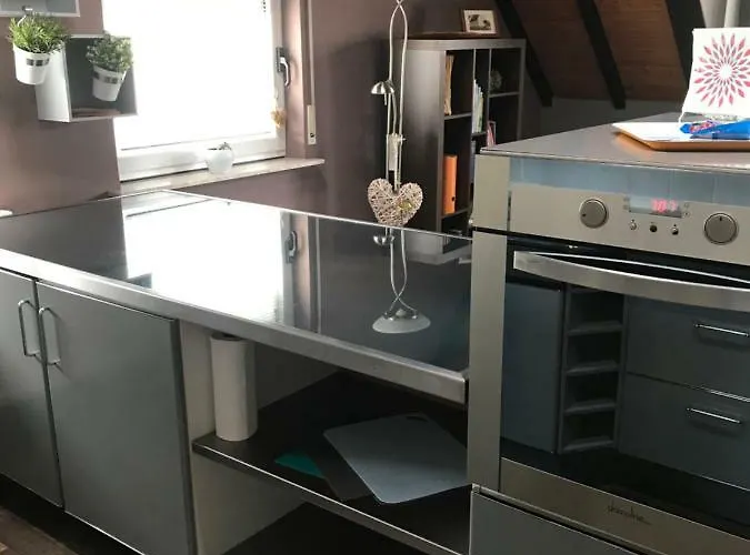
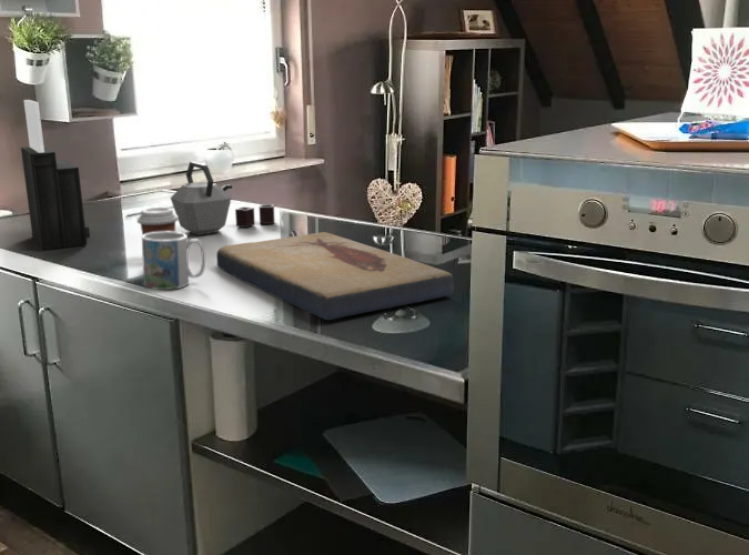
+ knife block (55, 171)
+ mug (171, 259)
+ kettle (226, 194)
+ fish fossil (326, 269)
+ coffee cup (159, 231)
